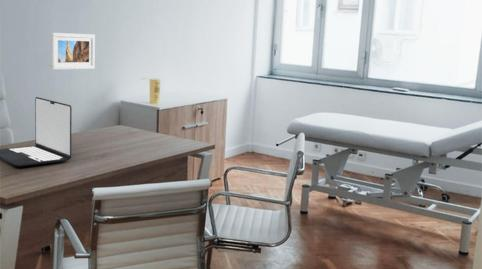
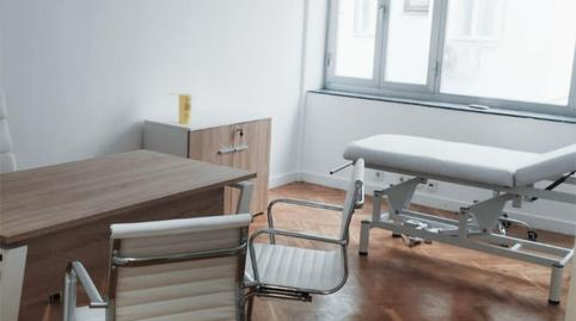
- laptop (35, 129)
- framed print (73, 51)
